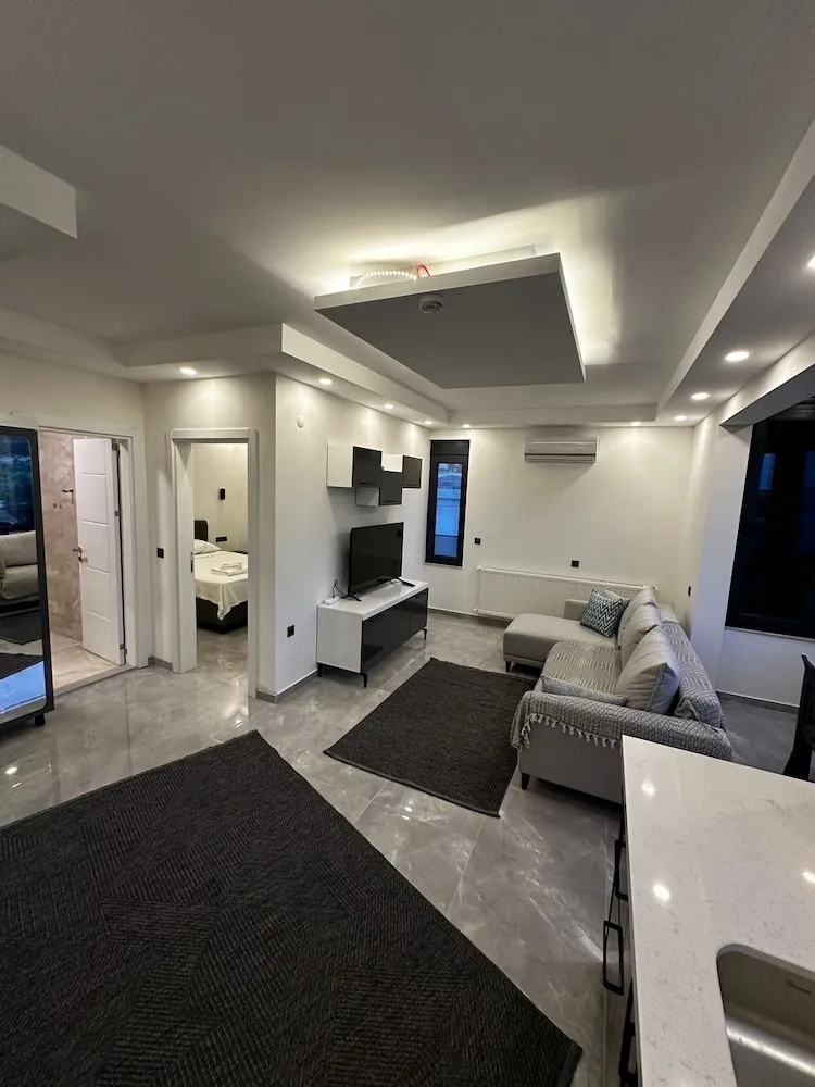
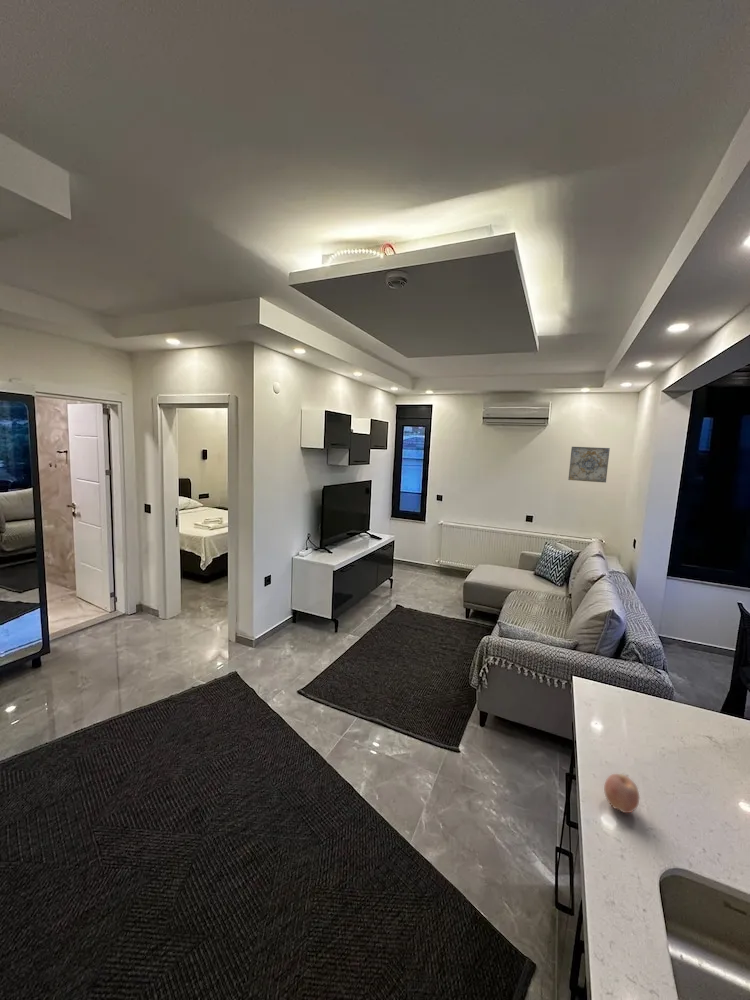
+ fruit (621, 793)
+ wall art (588, 464)
